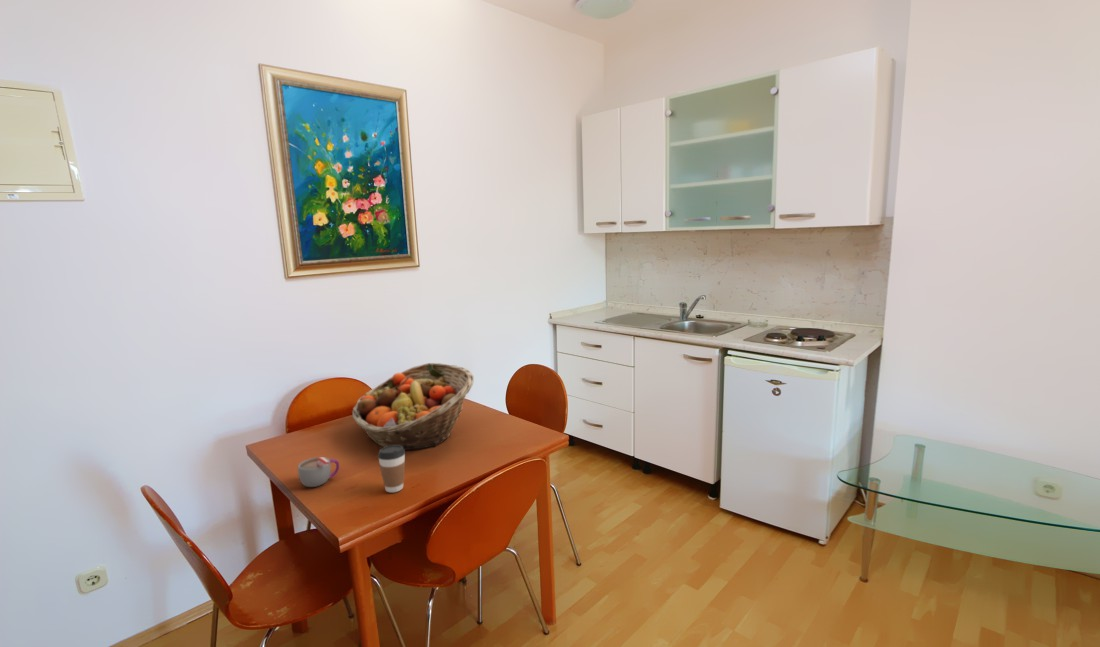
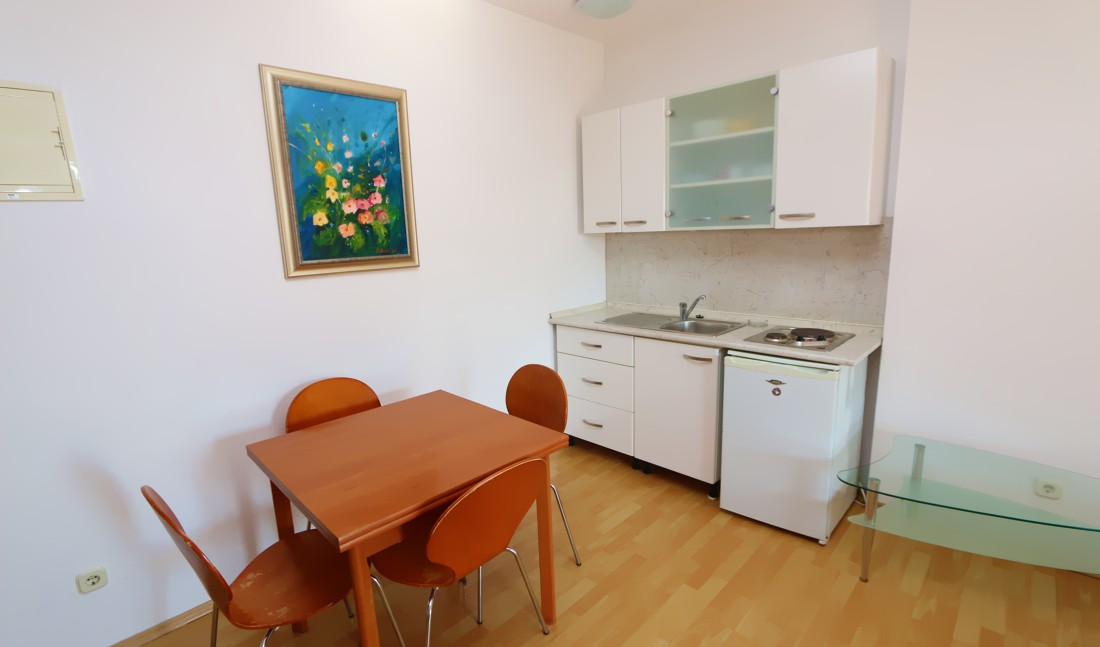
- mug (318, 467)
- fruit basket (414, 403)
- coffee cup (392, 468)
